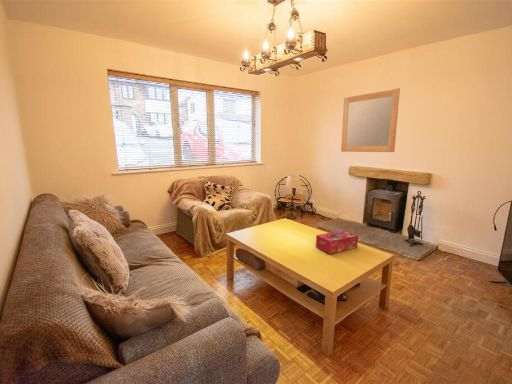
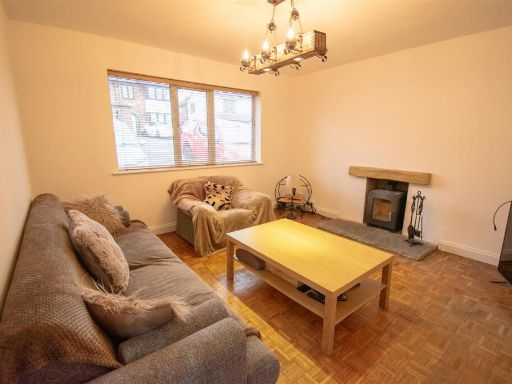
- tissue box (336, 241)
- home mirror (367, 123)
